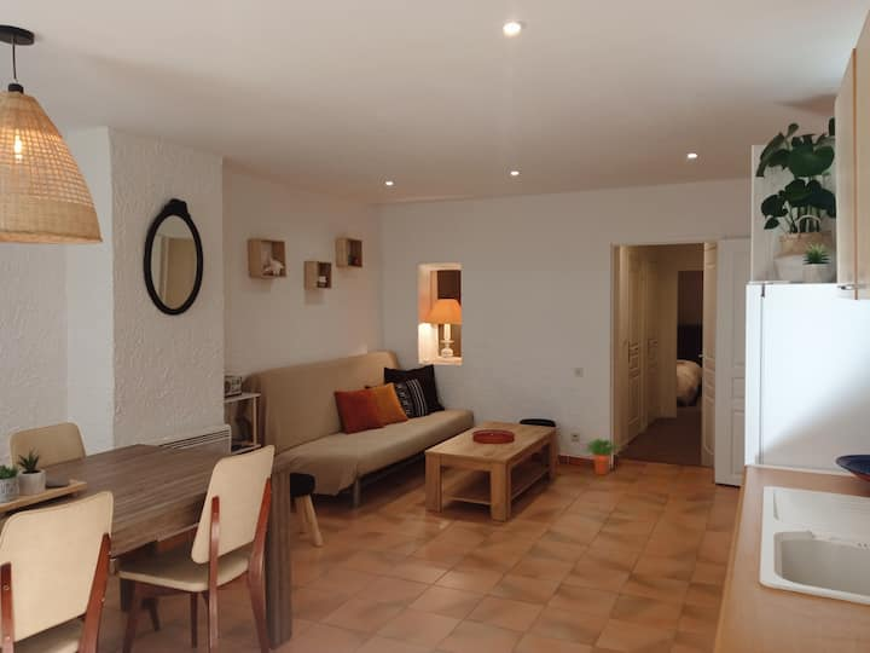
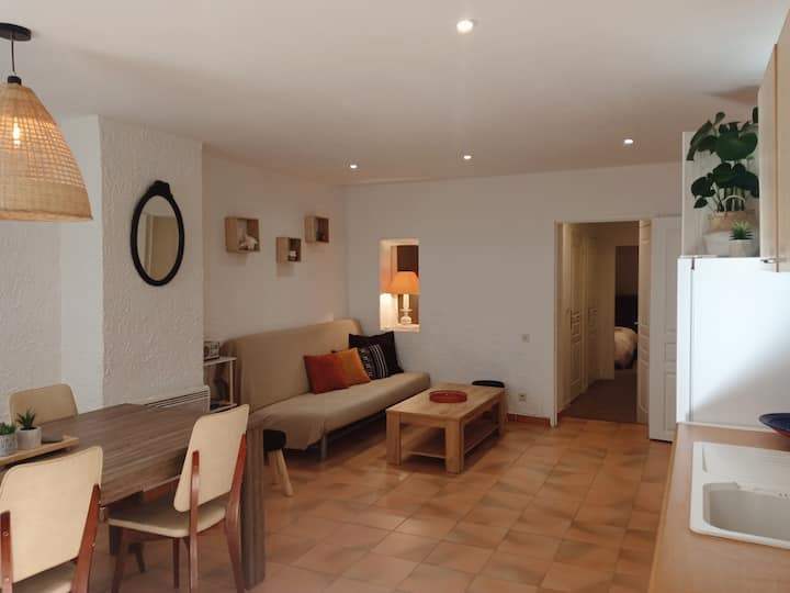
- potted plant (602, 456)
